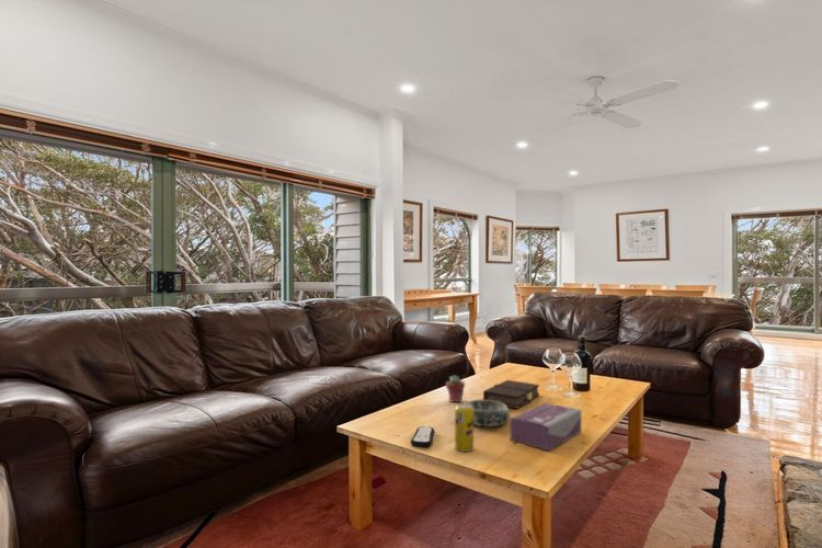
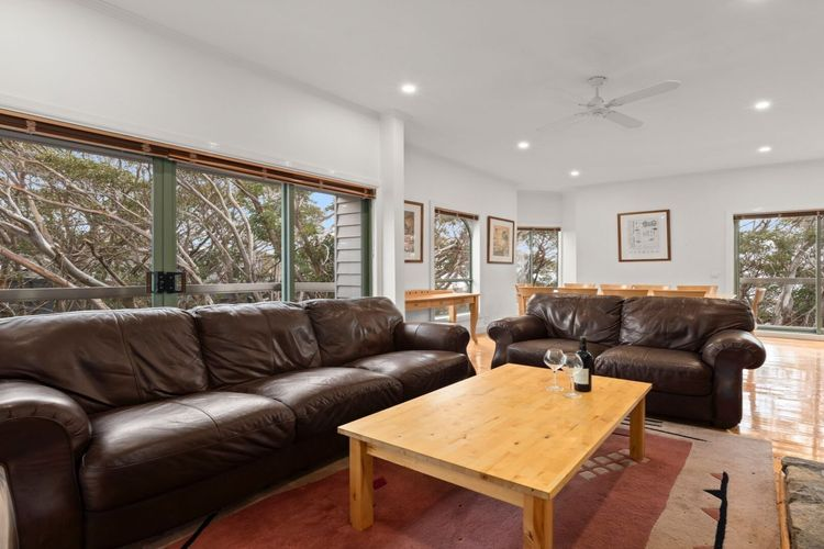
- beverage can (464, 426)
- book (512, 392)
- decorative bowl (484, 412)
- potted succulent (455, 387)
- tissue box (546, 423)
- remote control (423, 435)
